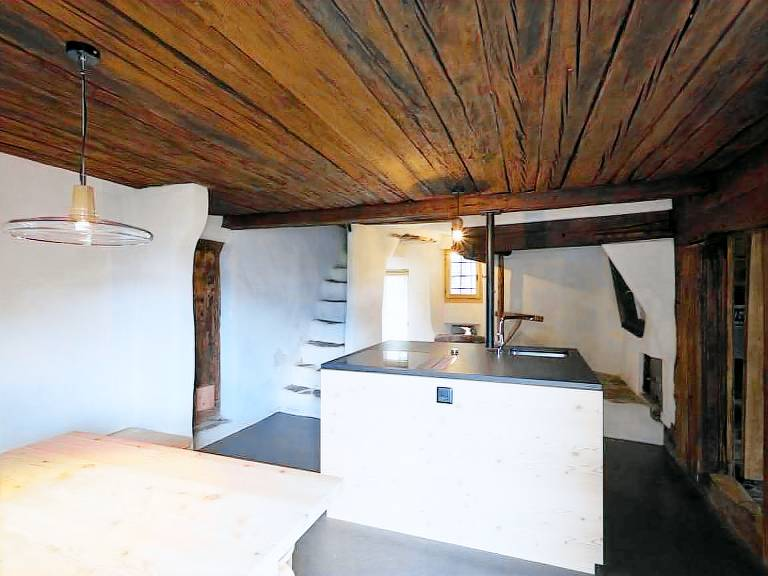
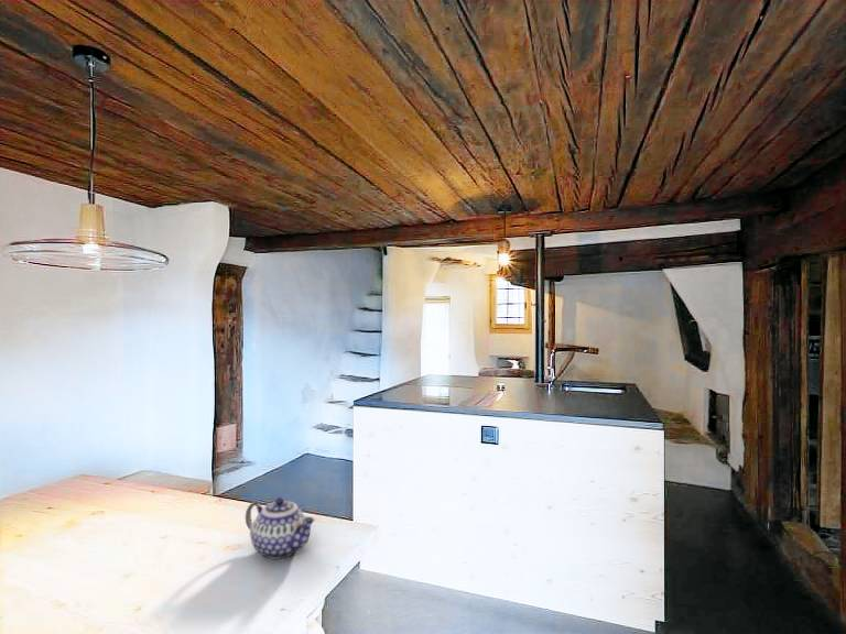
+ teapot (279, 524)
